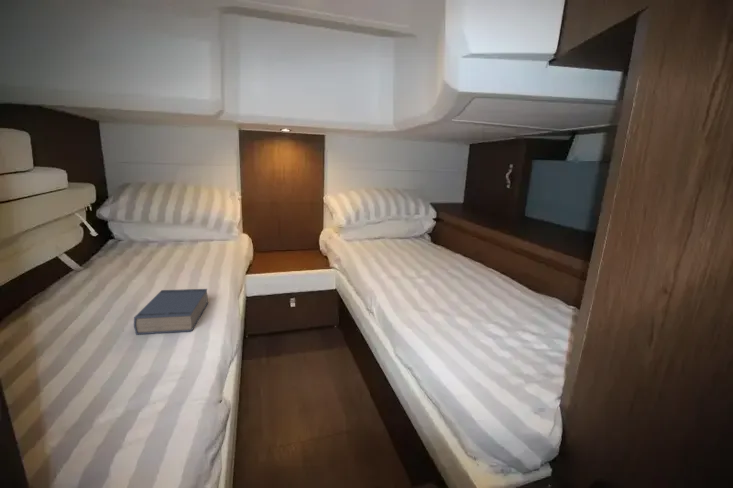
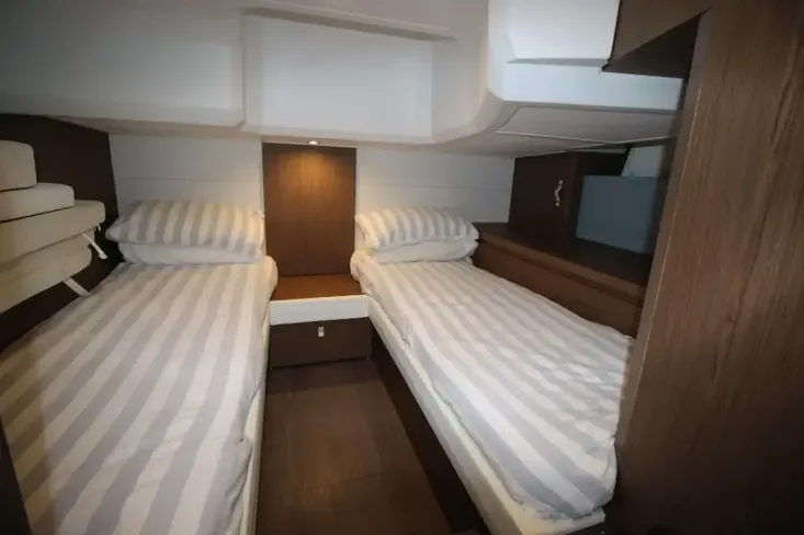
- book (175, 309)
